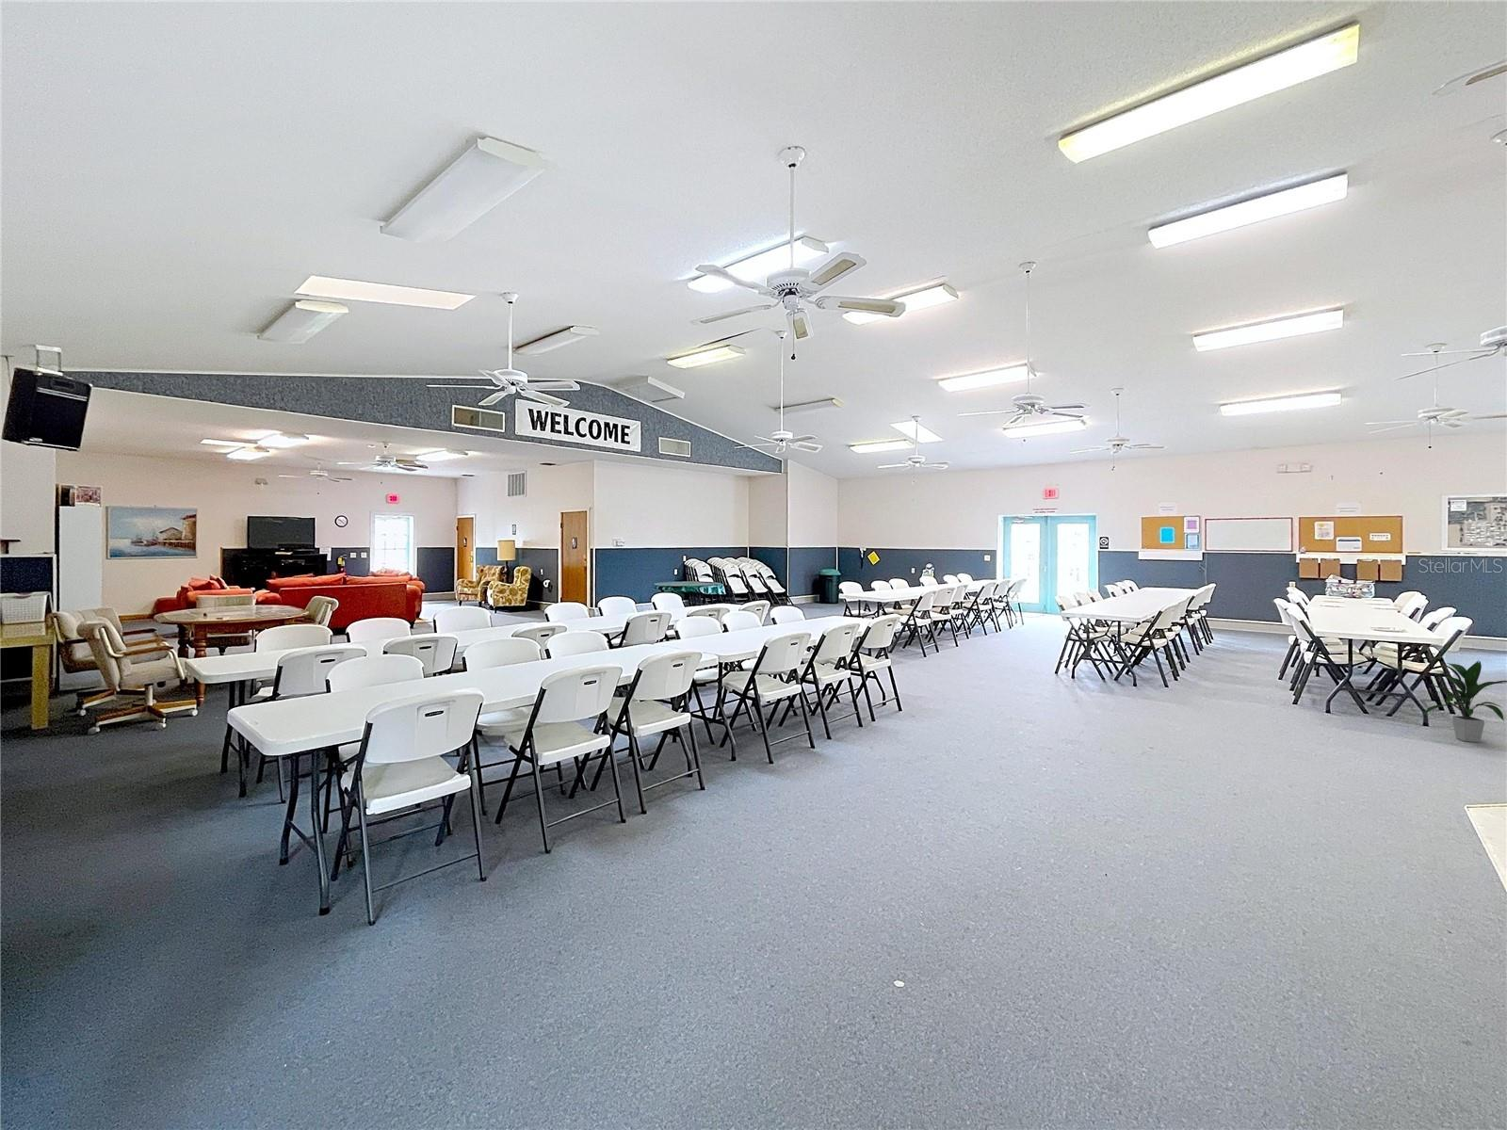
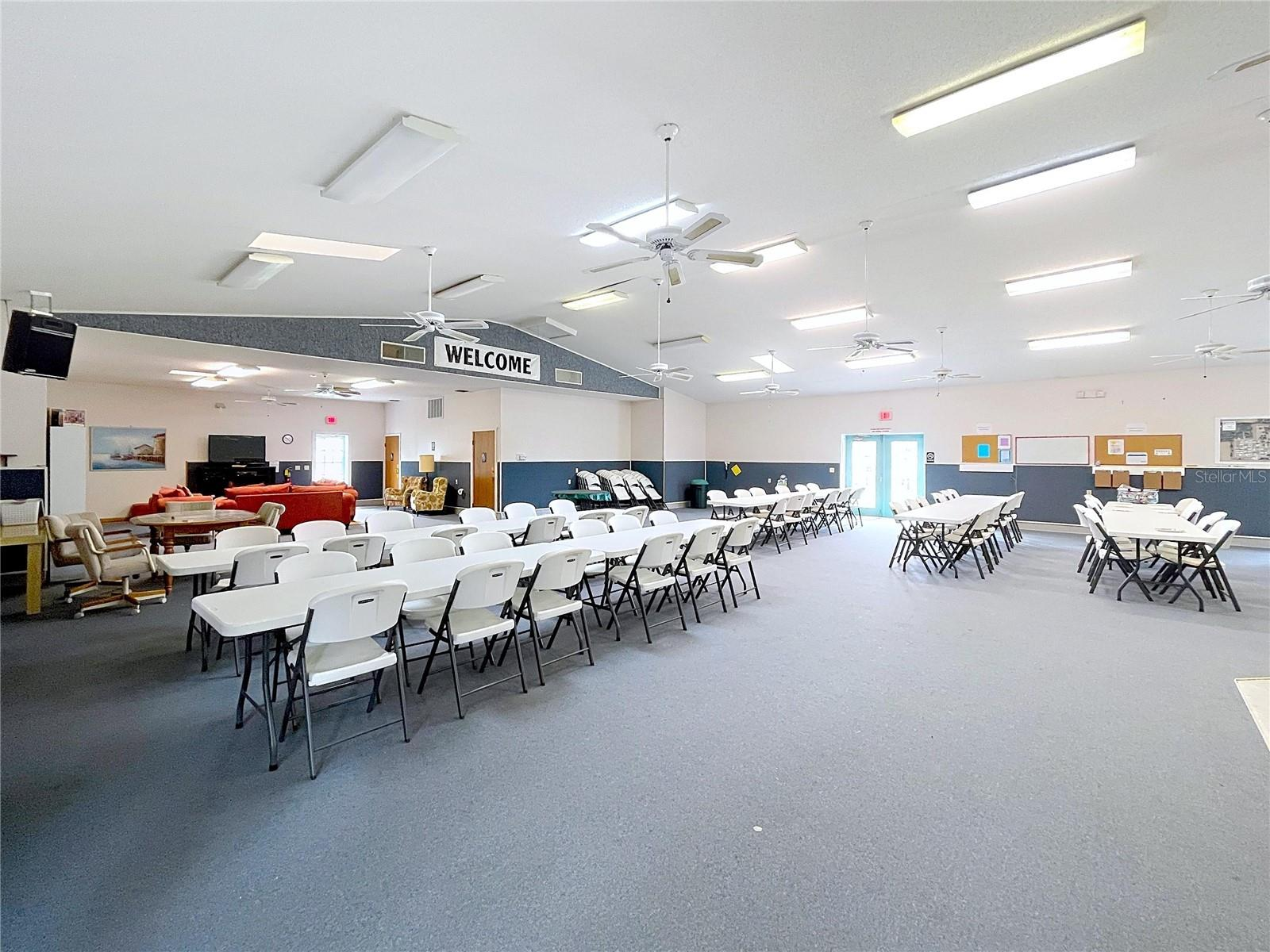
- indoor plant (1463, 698)
